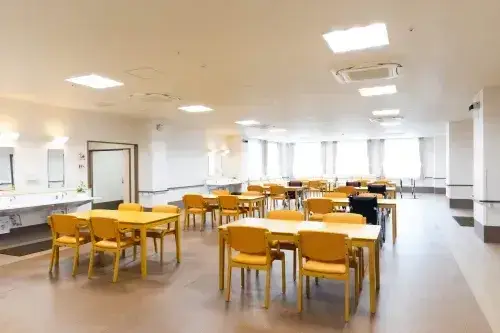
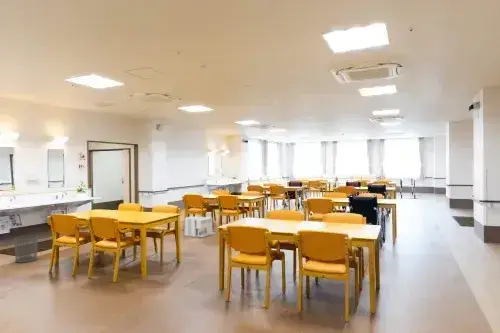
+ architectural model (200, 225)
+ waste bin (26, 248)
